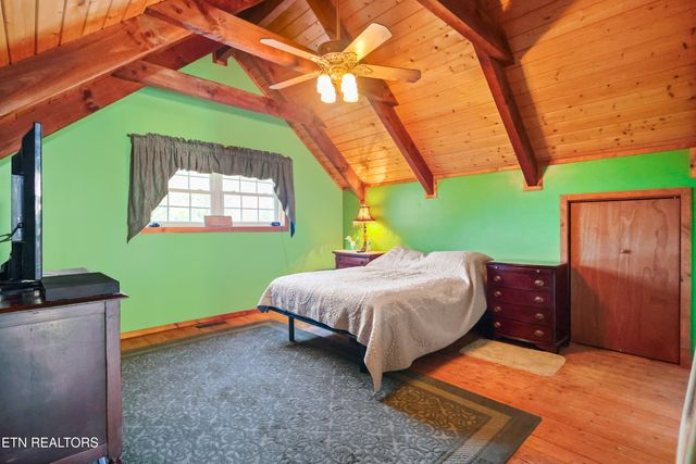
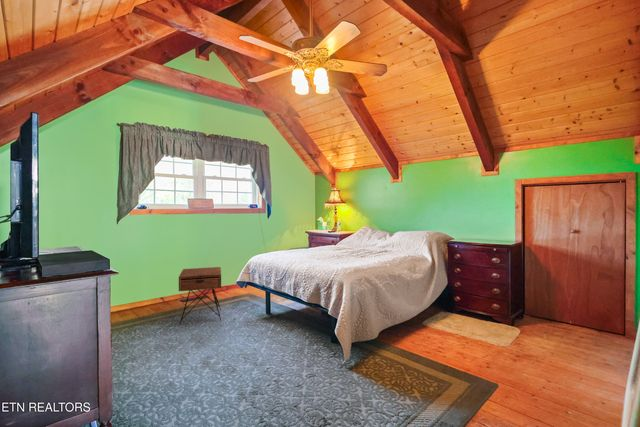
+ nightstand (200, 294)
